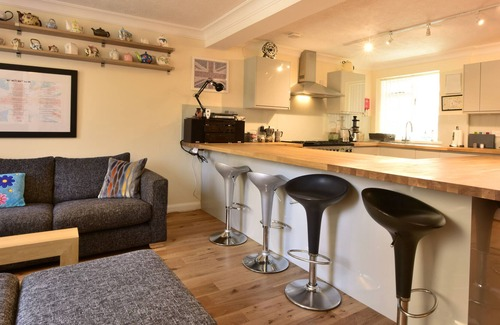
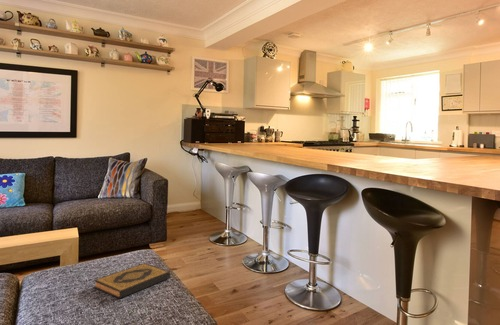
+ hardback book (133, 279)
